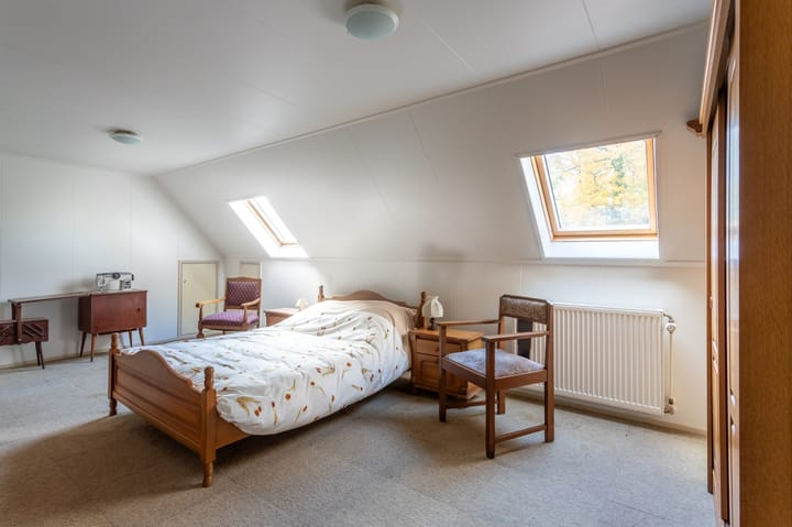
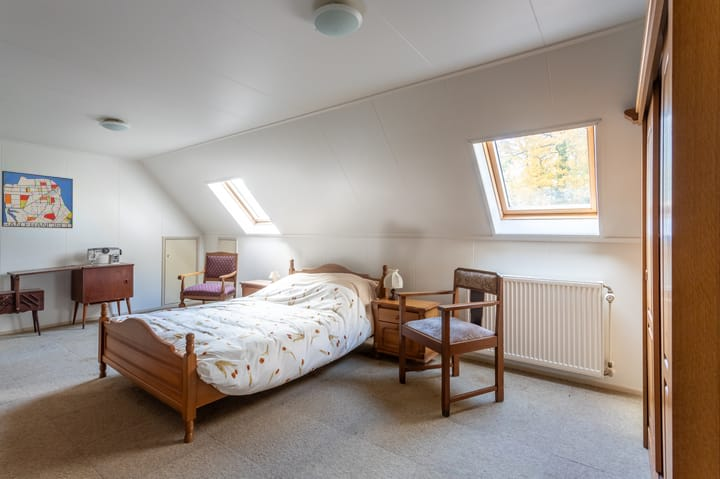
+ wall art (39, 201)
